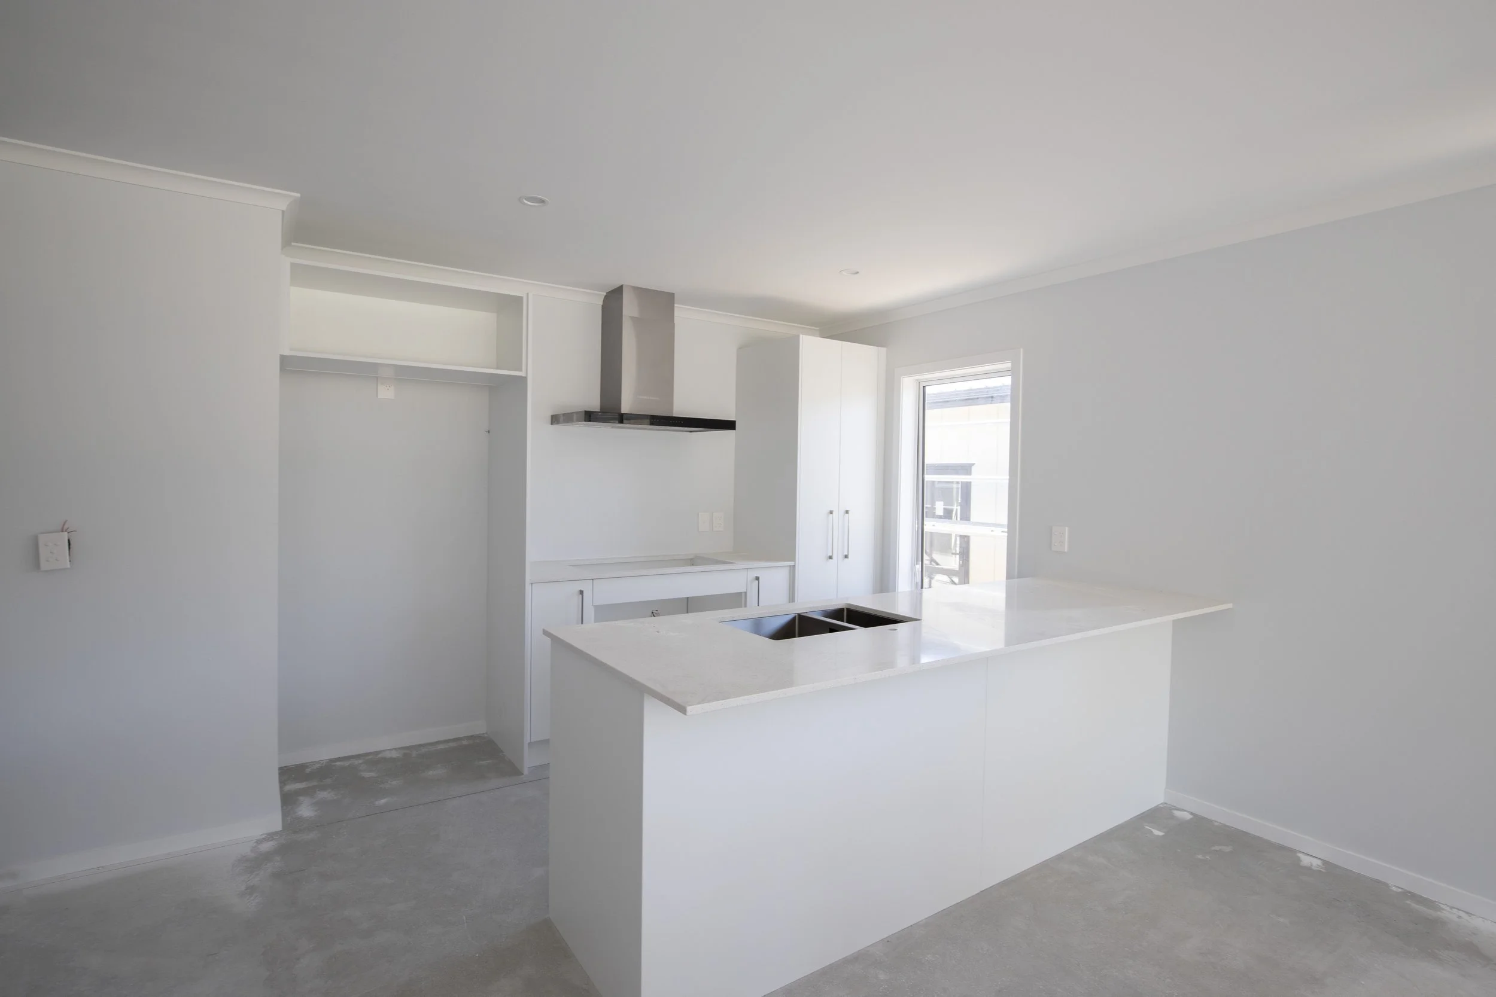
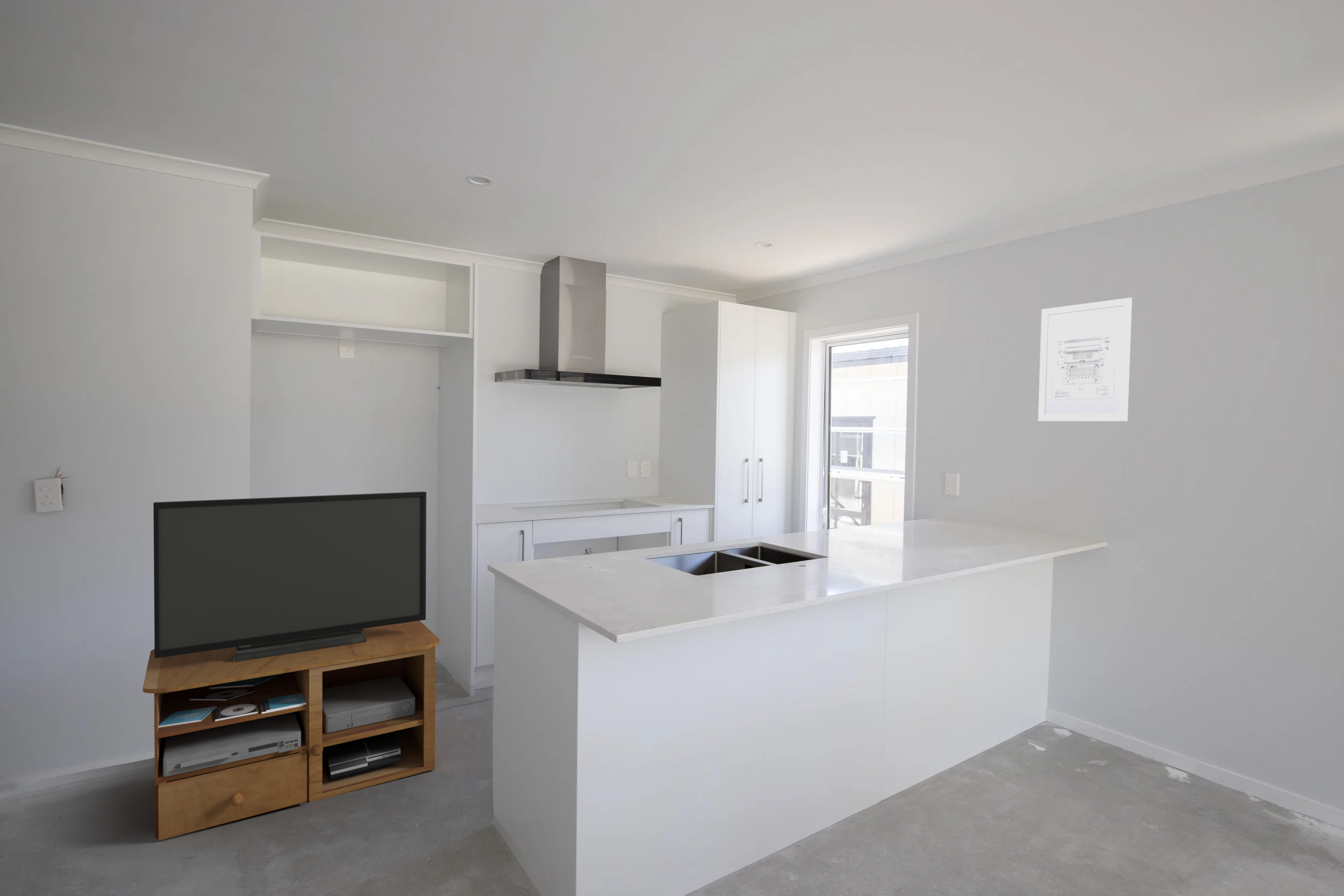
+ wall art (1082, 362)
+ tv stand (301, 636)
